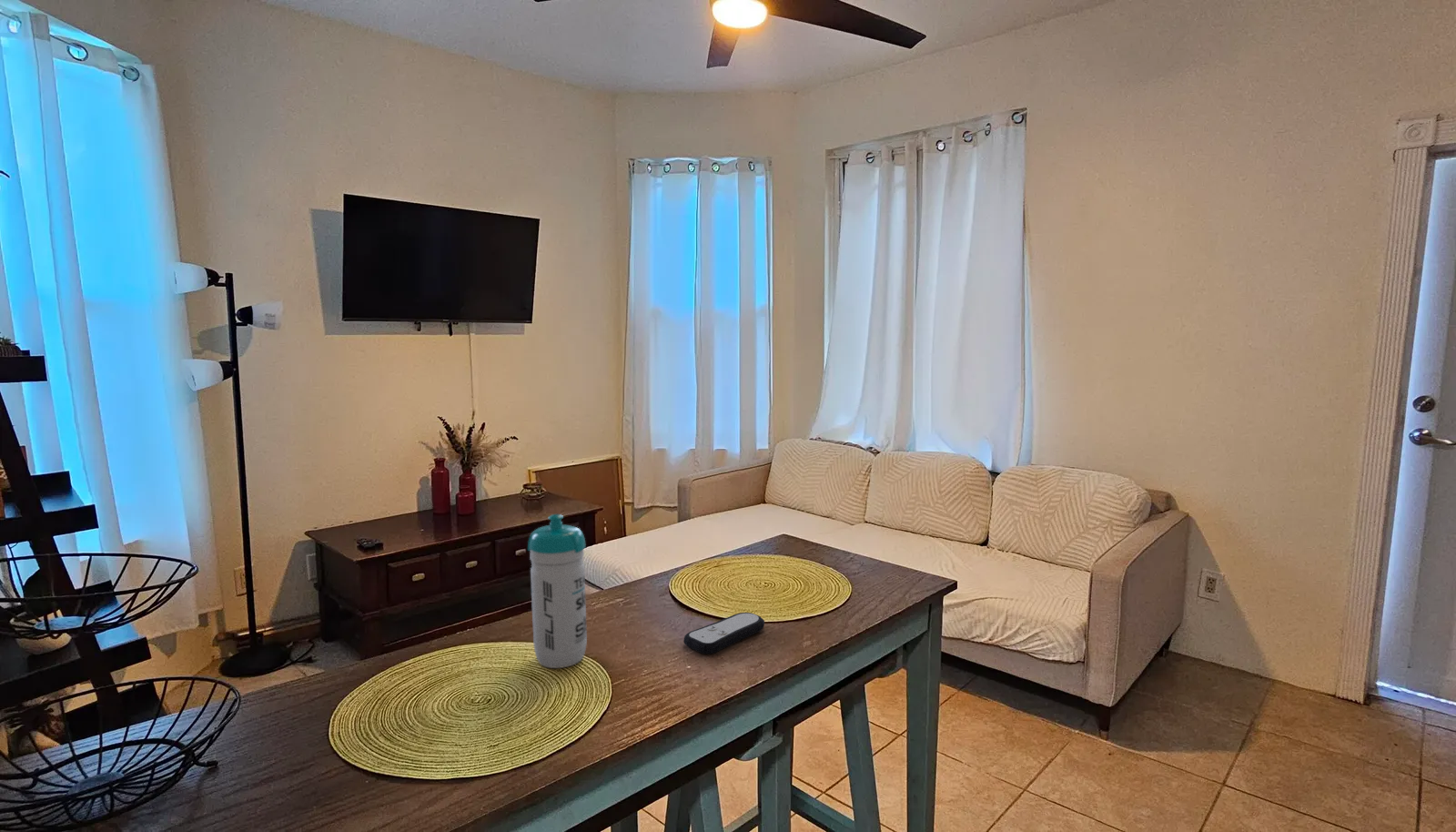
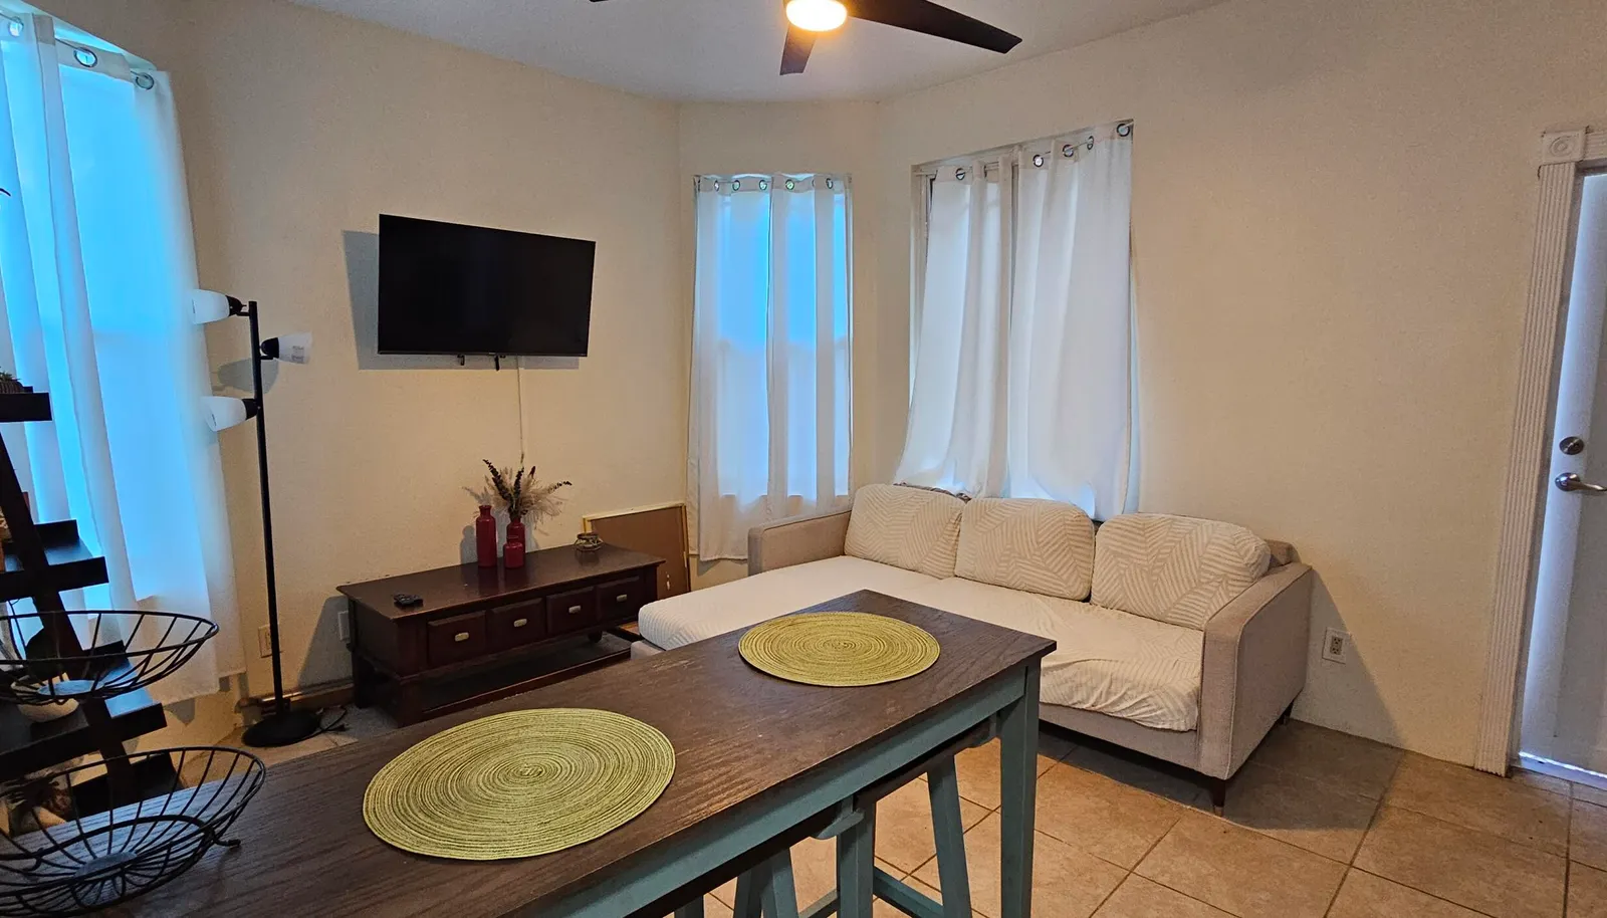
- remote control (726, 631)
- water bottle (558, 587)
